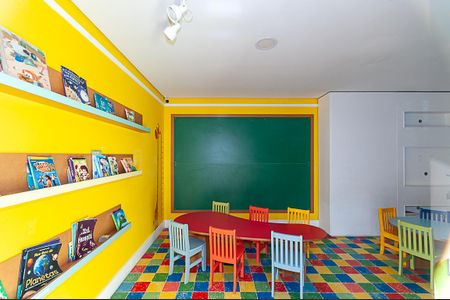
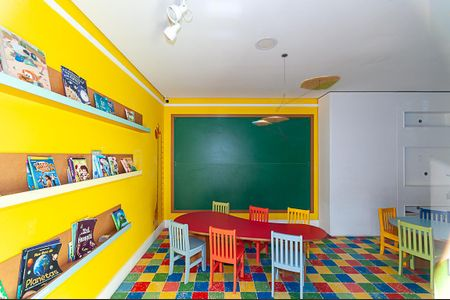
+ ceiling mobile (292, 100)
